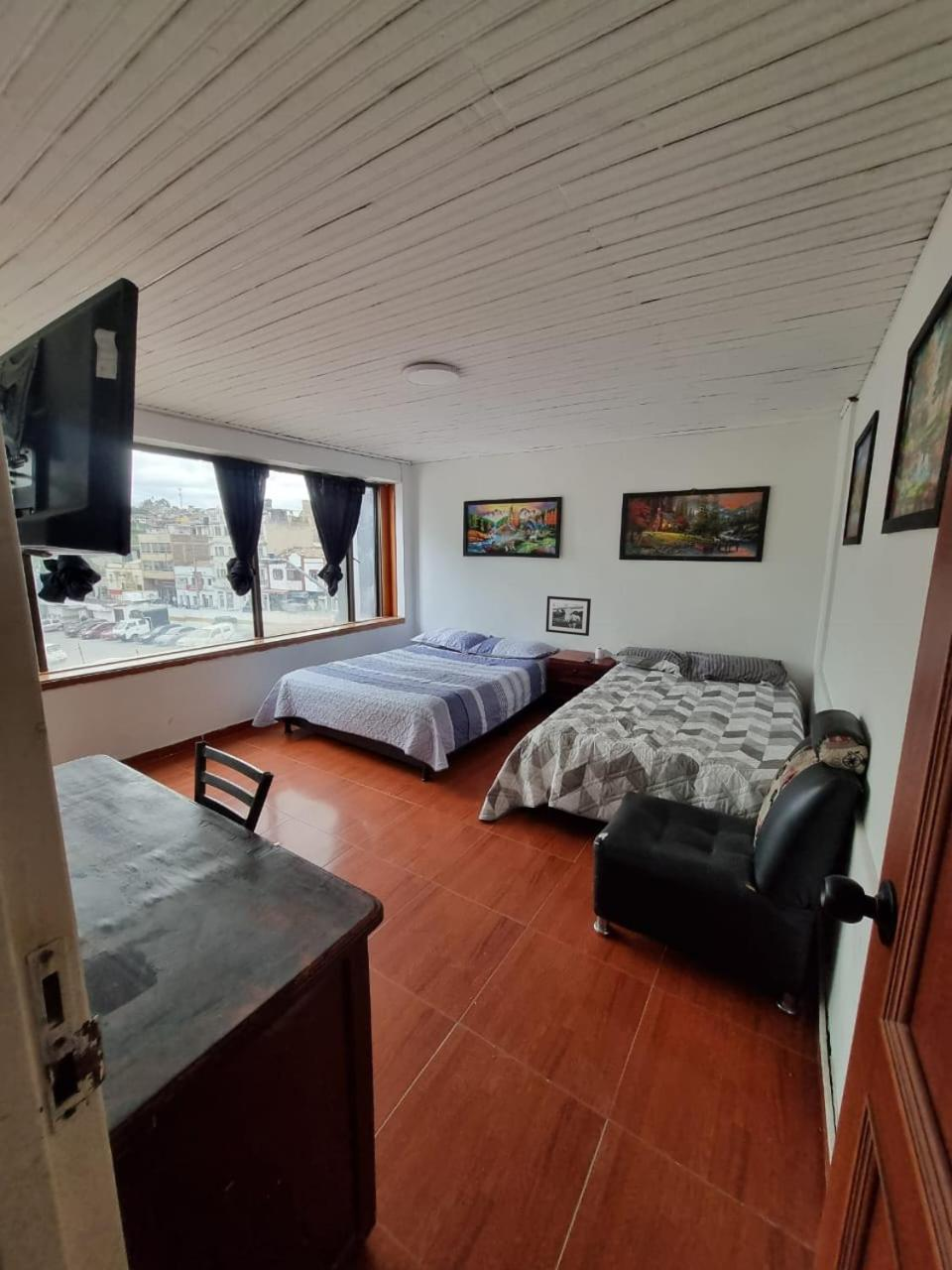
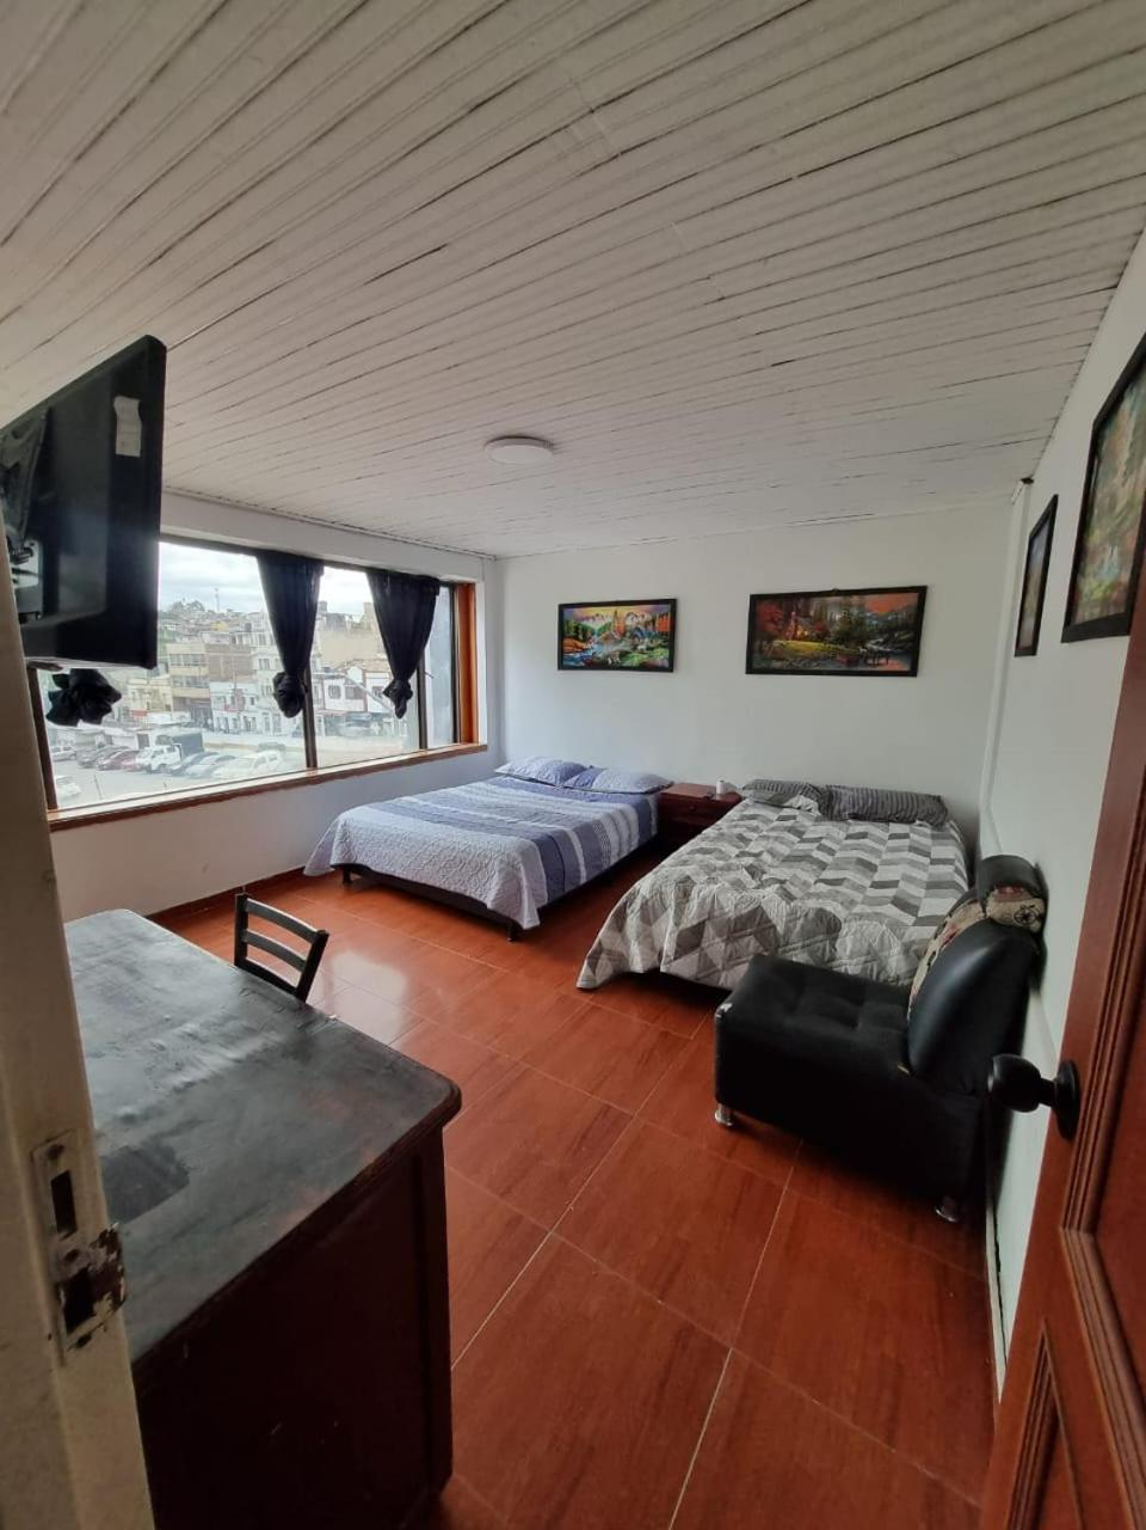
- picture frame (567, 615)
